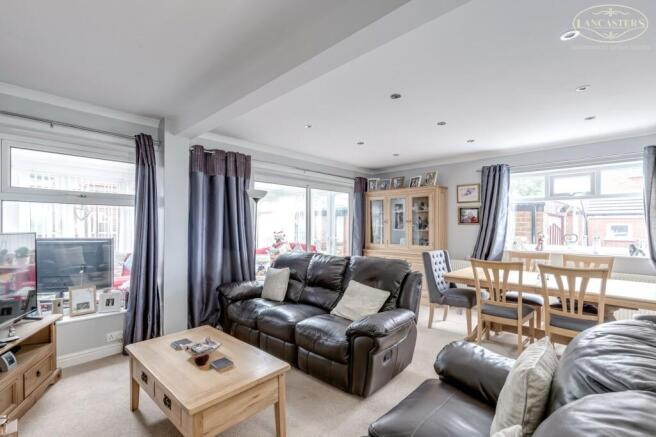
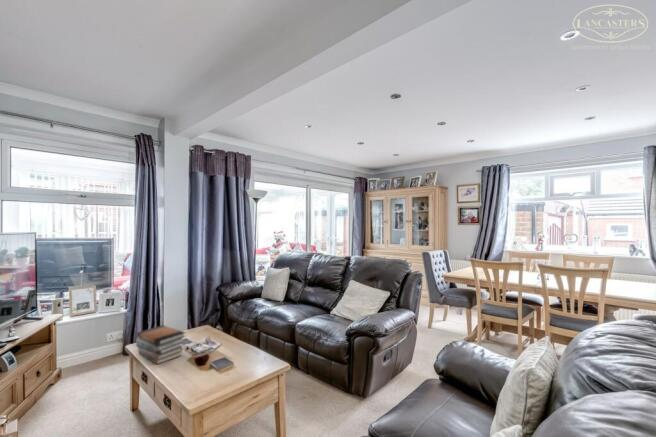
+ book stack (160, 343)
